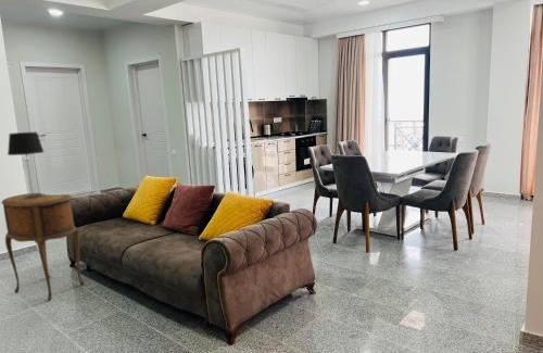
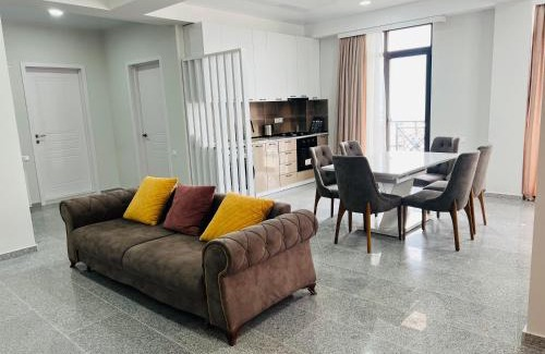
- table lamp (27, 164)
- side table (41, 244)
